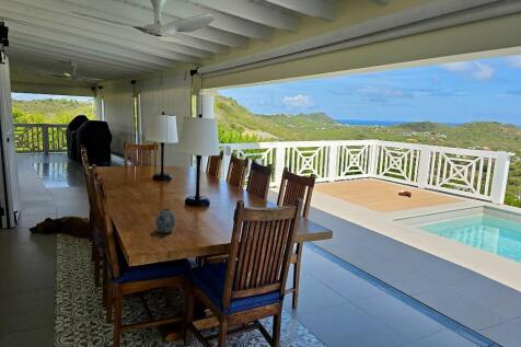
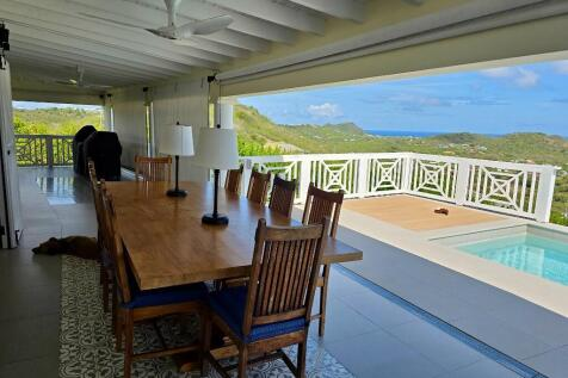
- teapot (165, 220)
